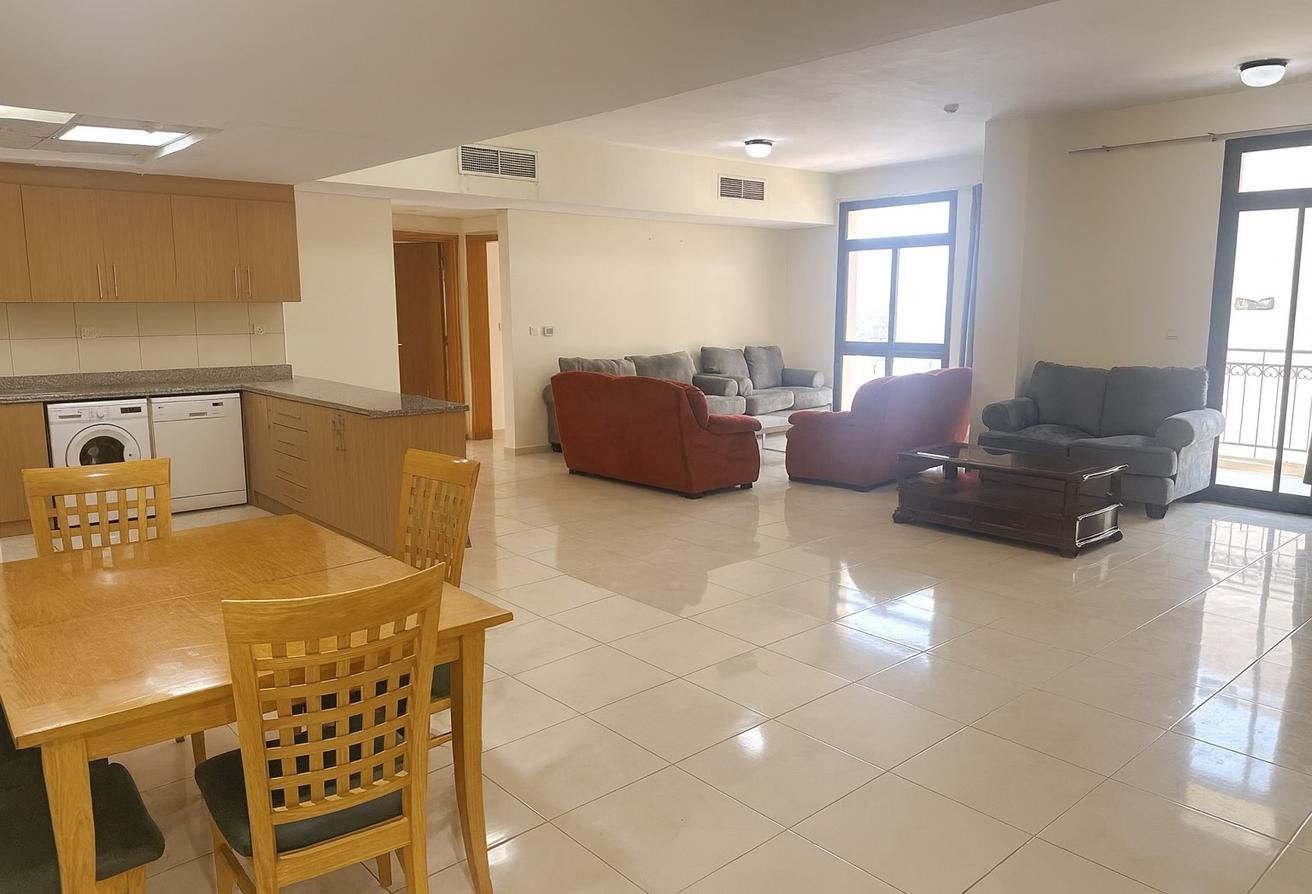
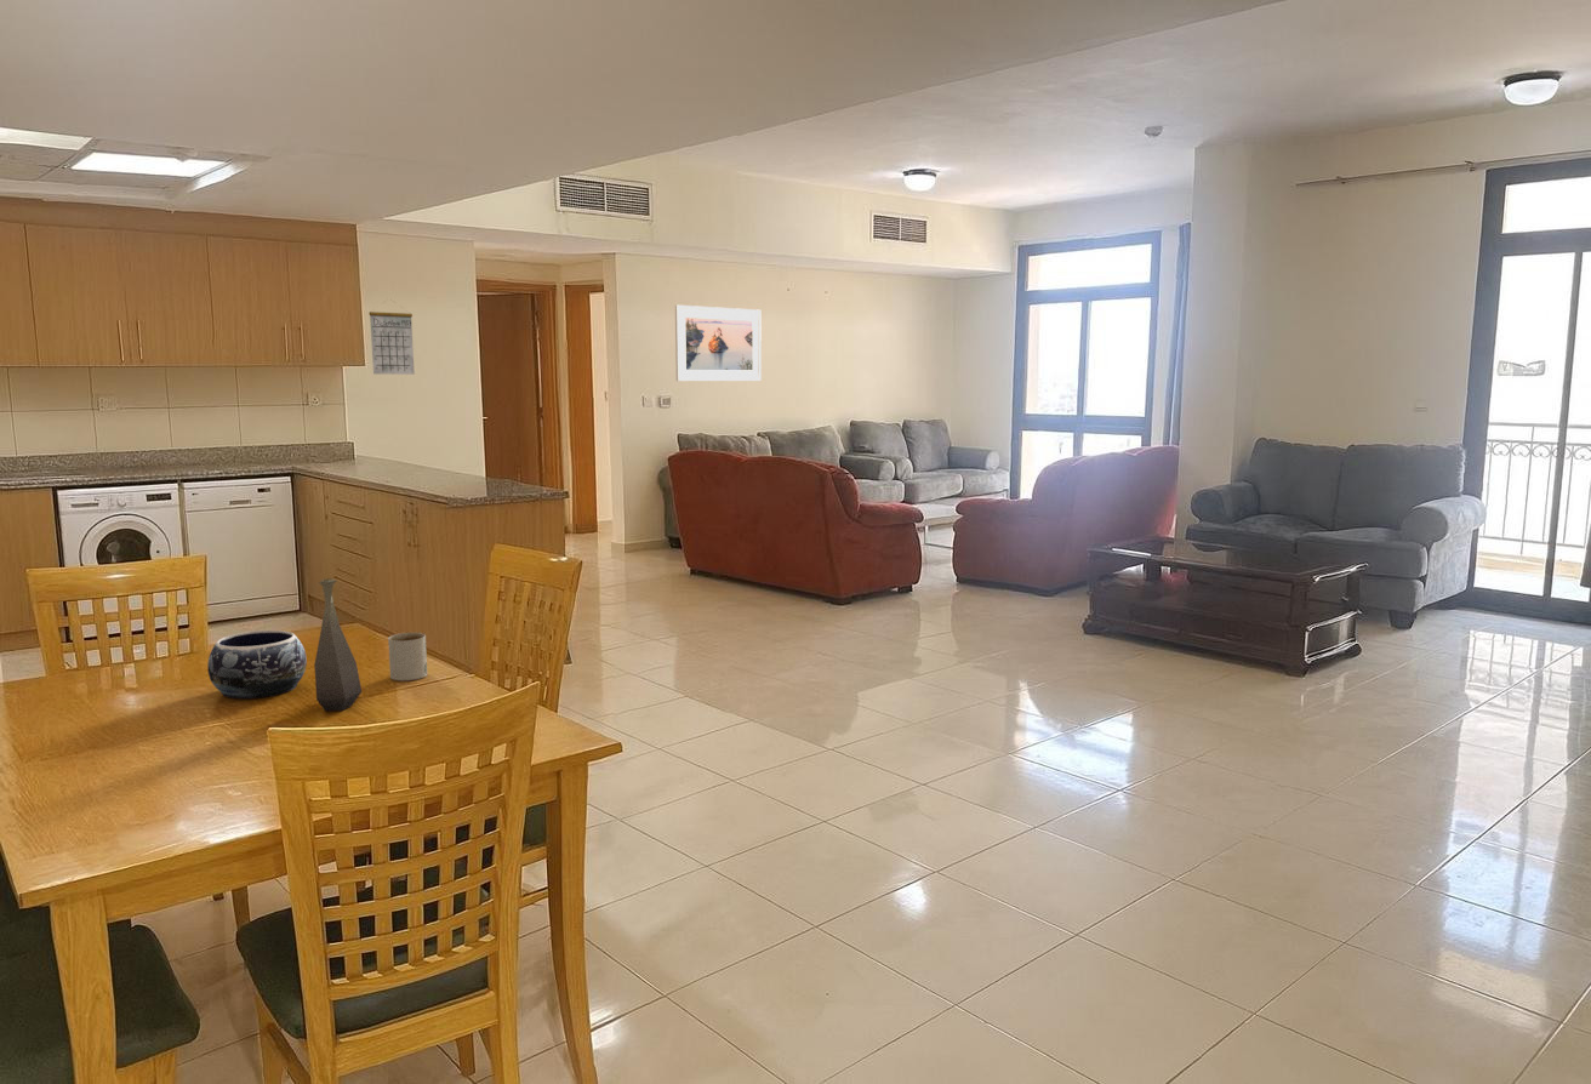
+ decorative bowl (257, 663)
+ mug (409, 654)
+ calendar (392, 336)
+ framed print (719, 344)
+ bottle (332, 644)
